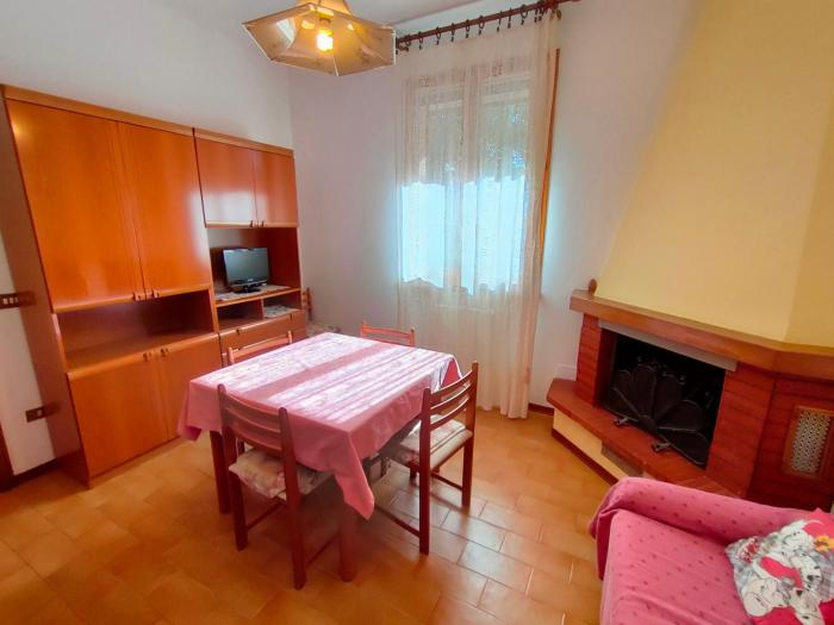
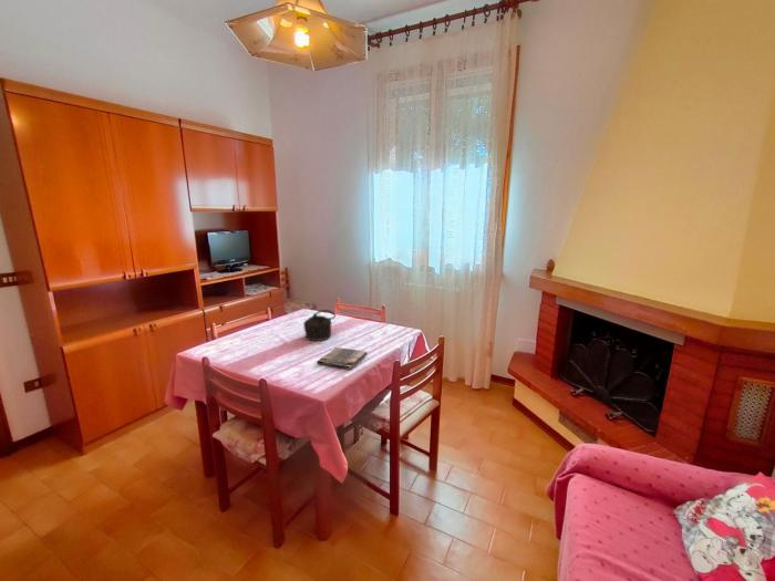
+ teapot (320, 326)
+ dish towel (342, 356)
